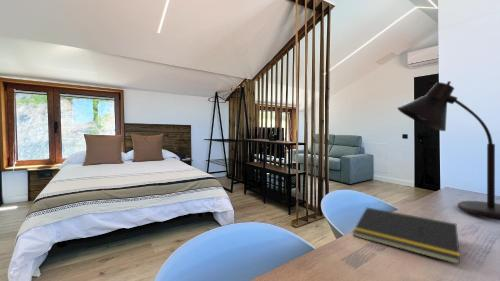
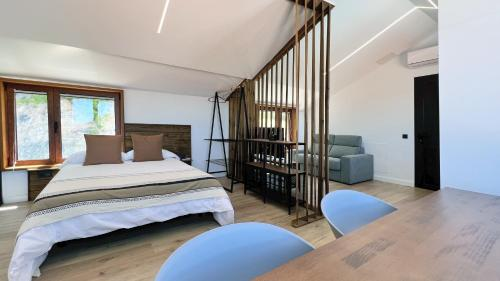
- desk lamp (445, 130)
- notepad (403, 229)
